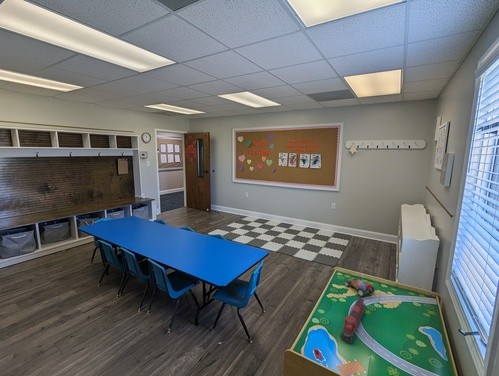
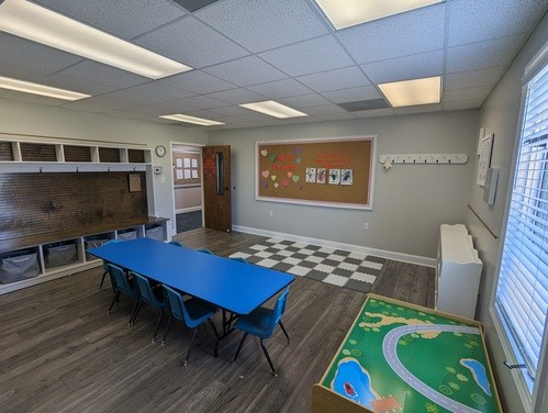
- toy train (355, 315)
- toy car (359, 280)
